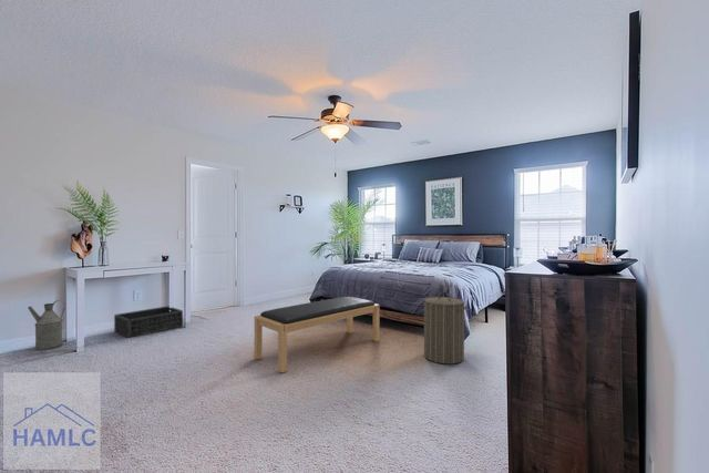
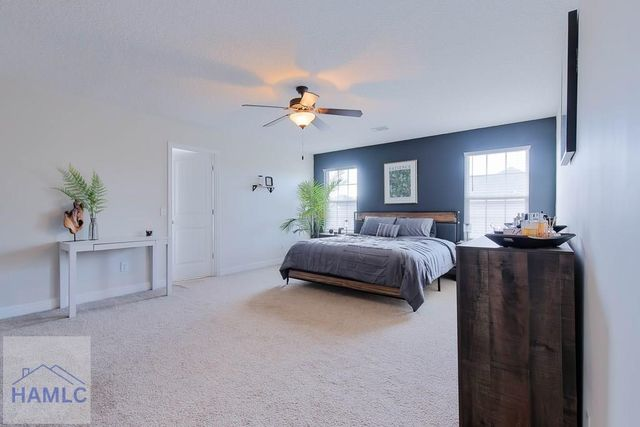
- basket (150, 320)
- laundry hamper (443, 323)
- bench (321, 323)
- watering can (47, 323)
